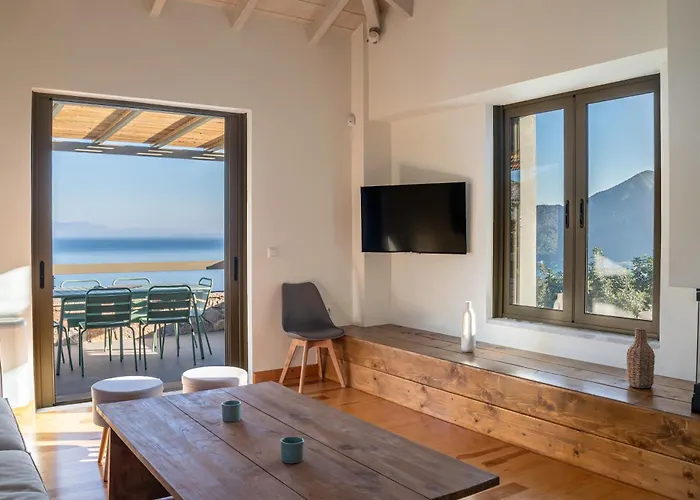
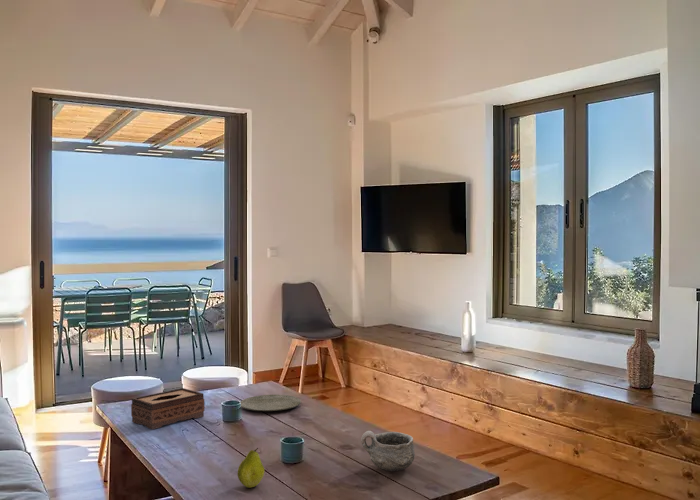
+ bowl (388, 450)
+ tissue box (168, 407)
+ fruit (251, 468)
+ plate (270, 403)
